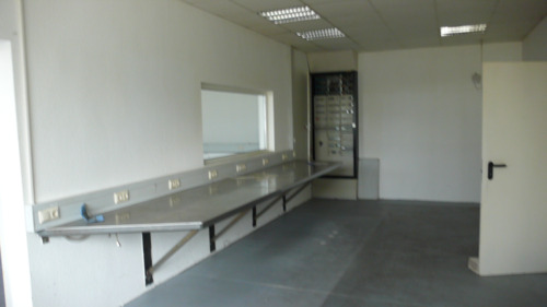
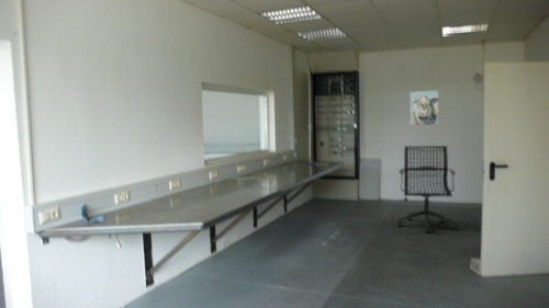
+ office chair (426, 185)
+ wall art (424, 107)
